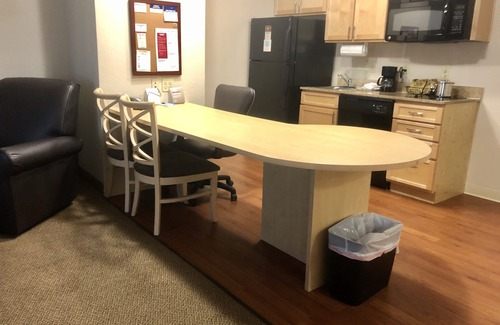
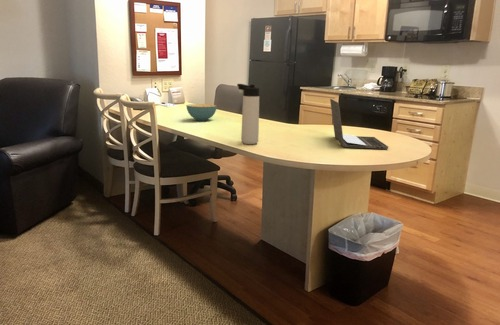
+ laptop (357, 136)
+ cereal bowl (201, 112)
+ thermos bottle (247, 113)
